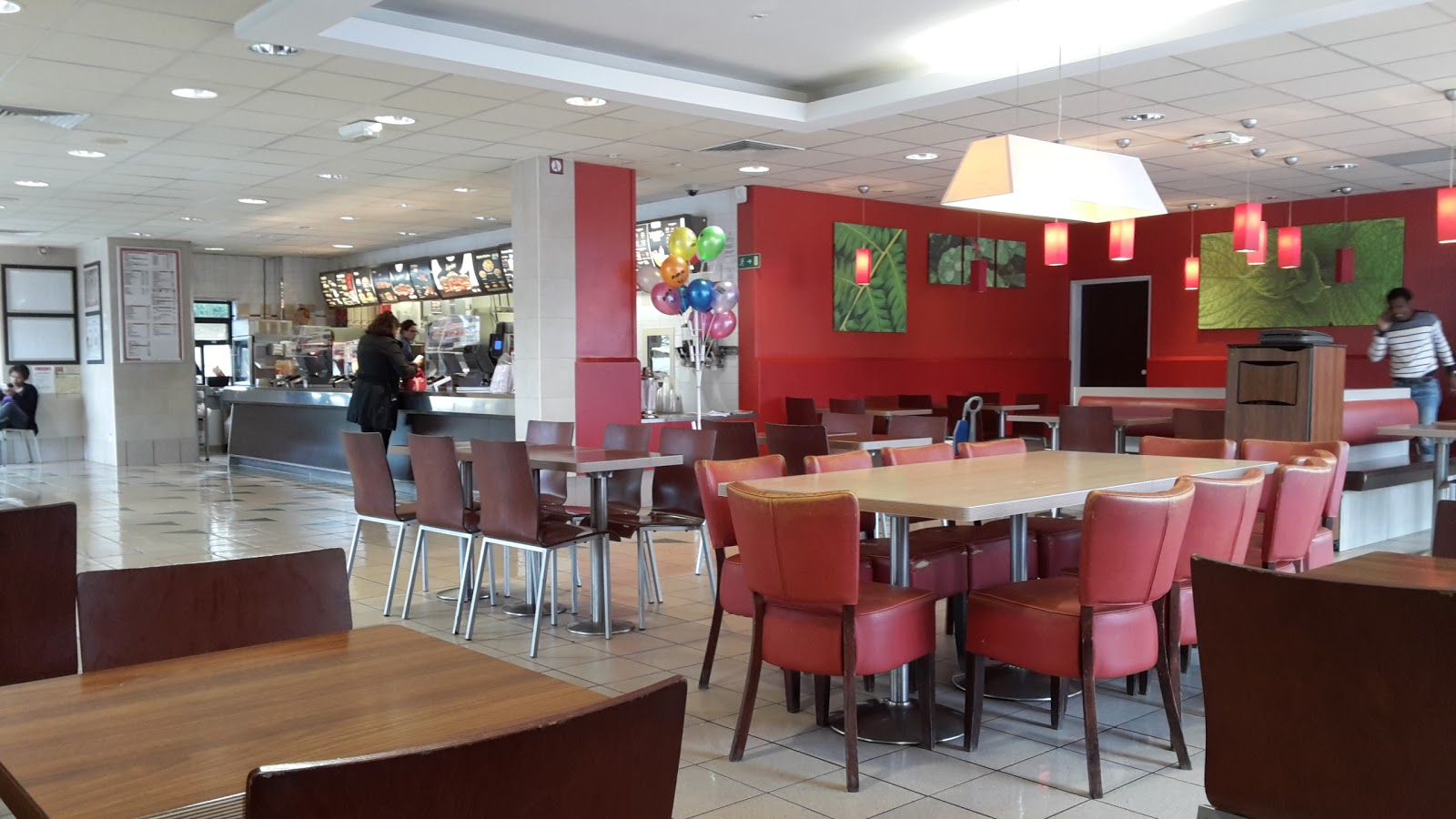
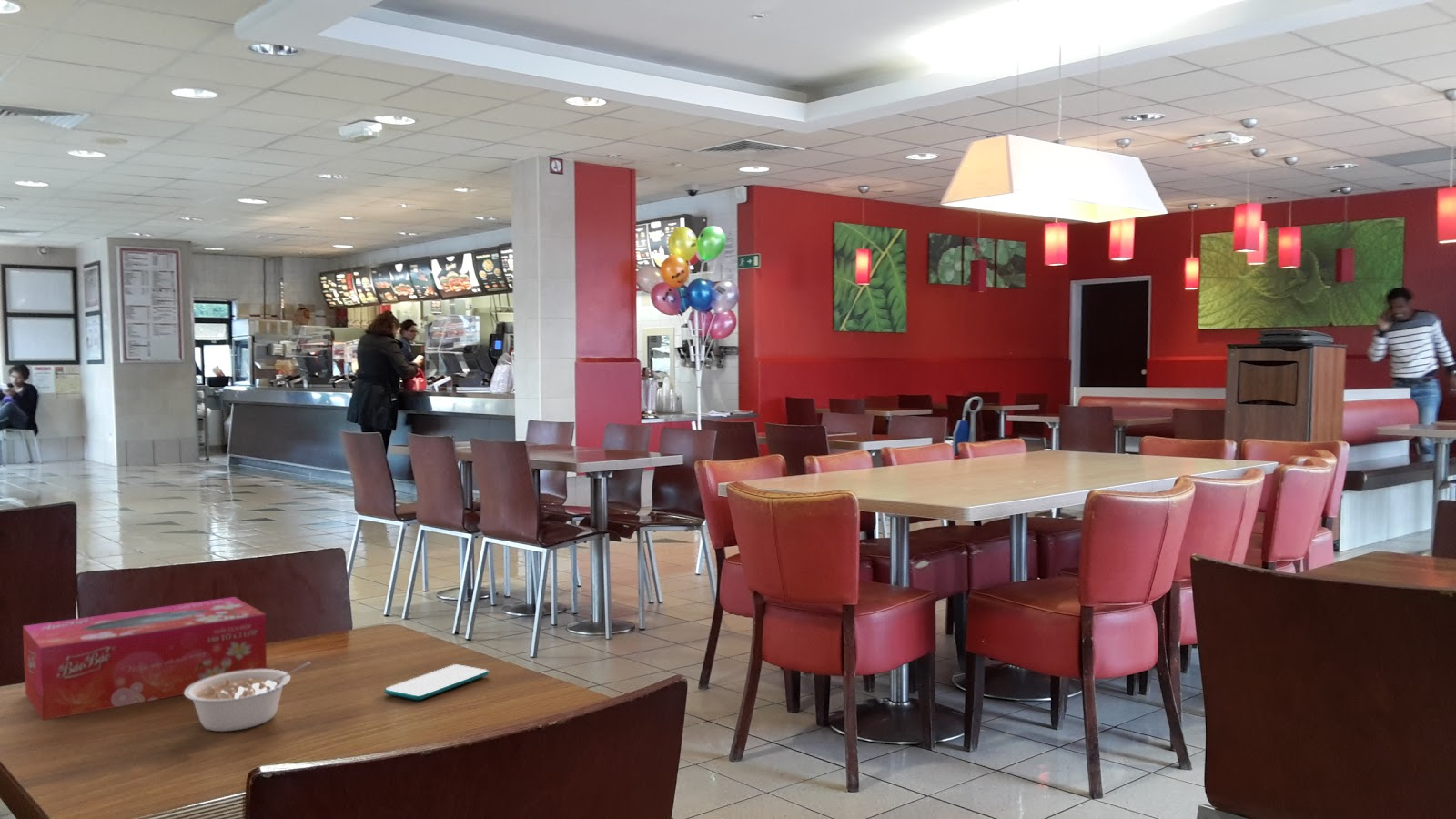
+ legume (241, 696)
+ smartphone (438, 681)
+ tissue box (147, 652)
